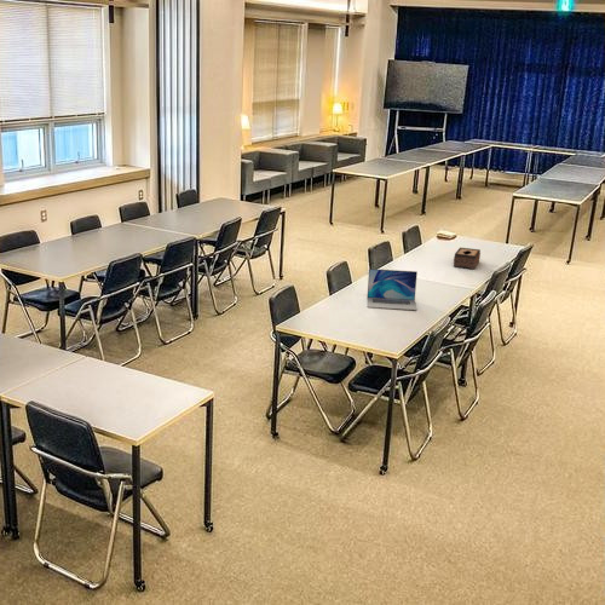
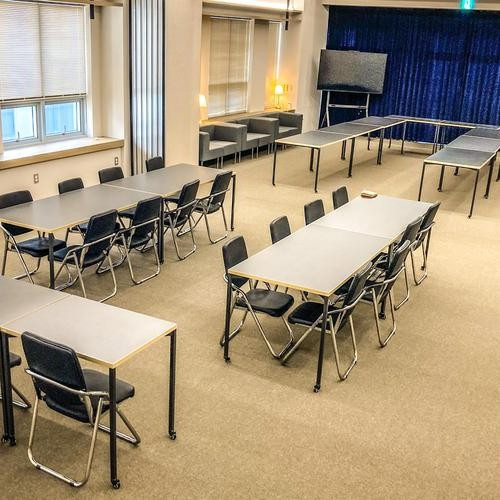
- laptop (392, 288)
- tissue box (467, 258)
